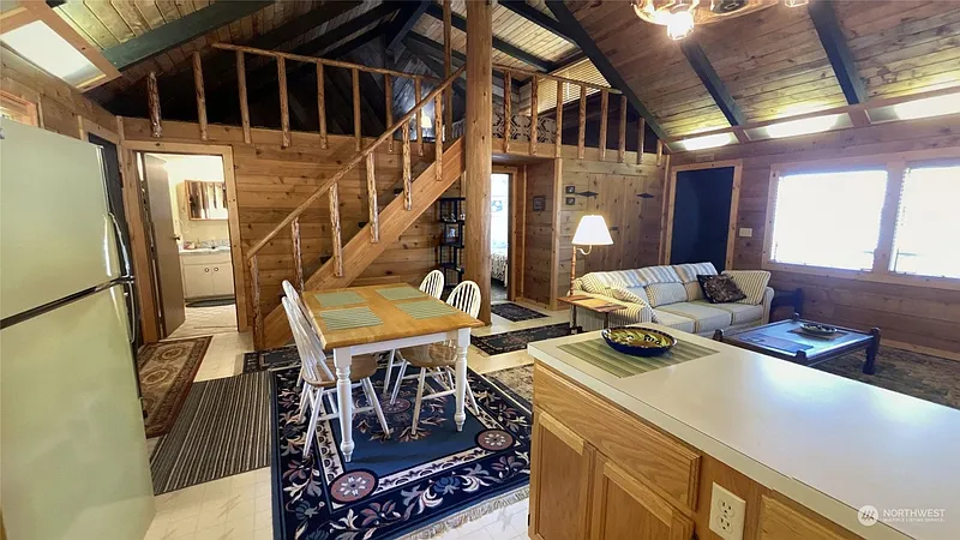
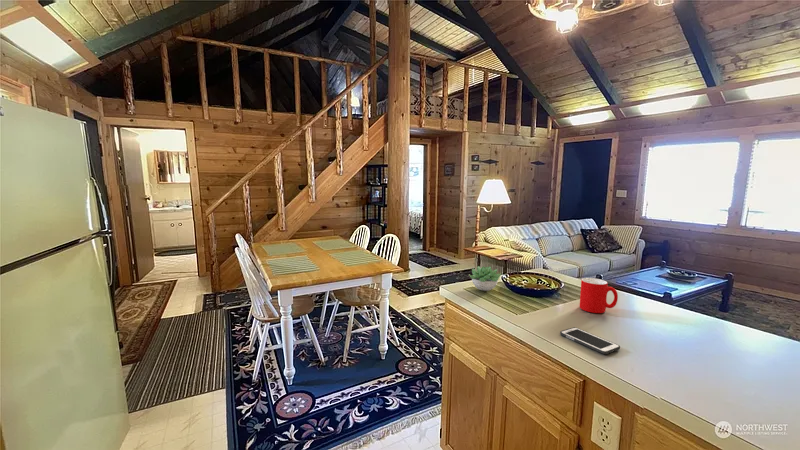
+ succulent plant (484, 278)
+ cell phone (588, 339)
+ cup (598, 295)
